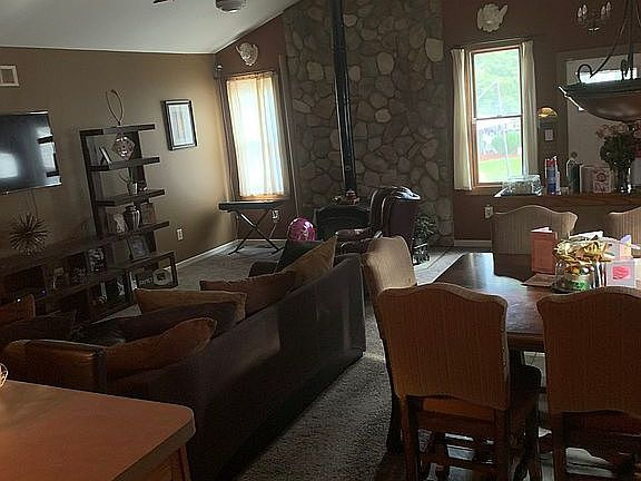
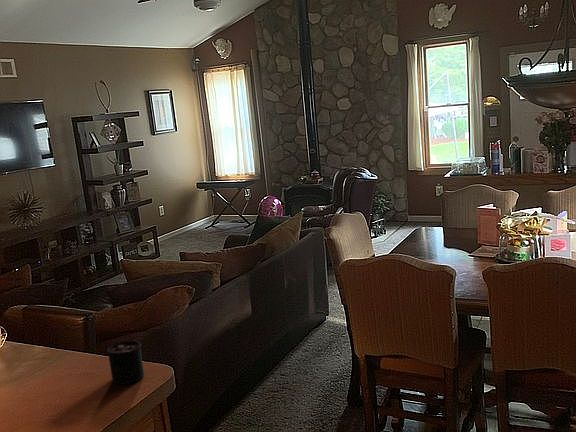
+ candle (125, 355)
